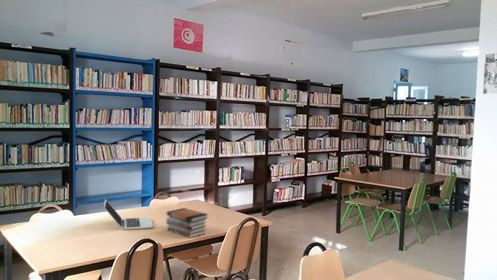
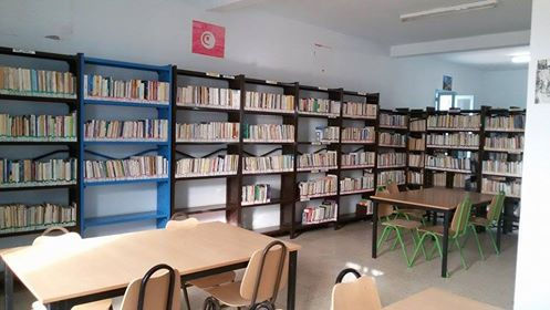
- laptop (128, 218)
- book stack (186, 222)
